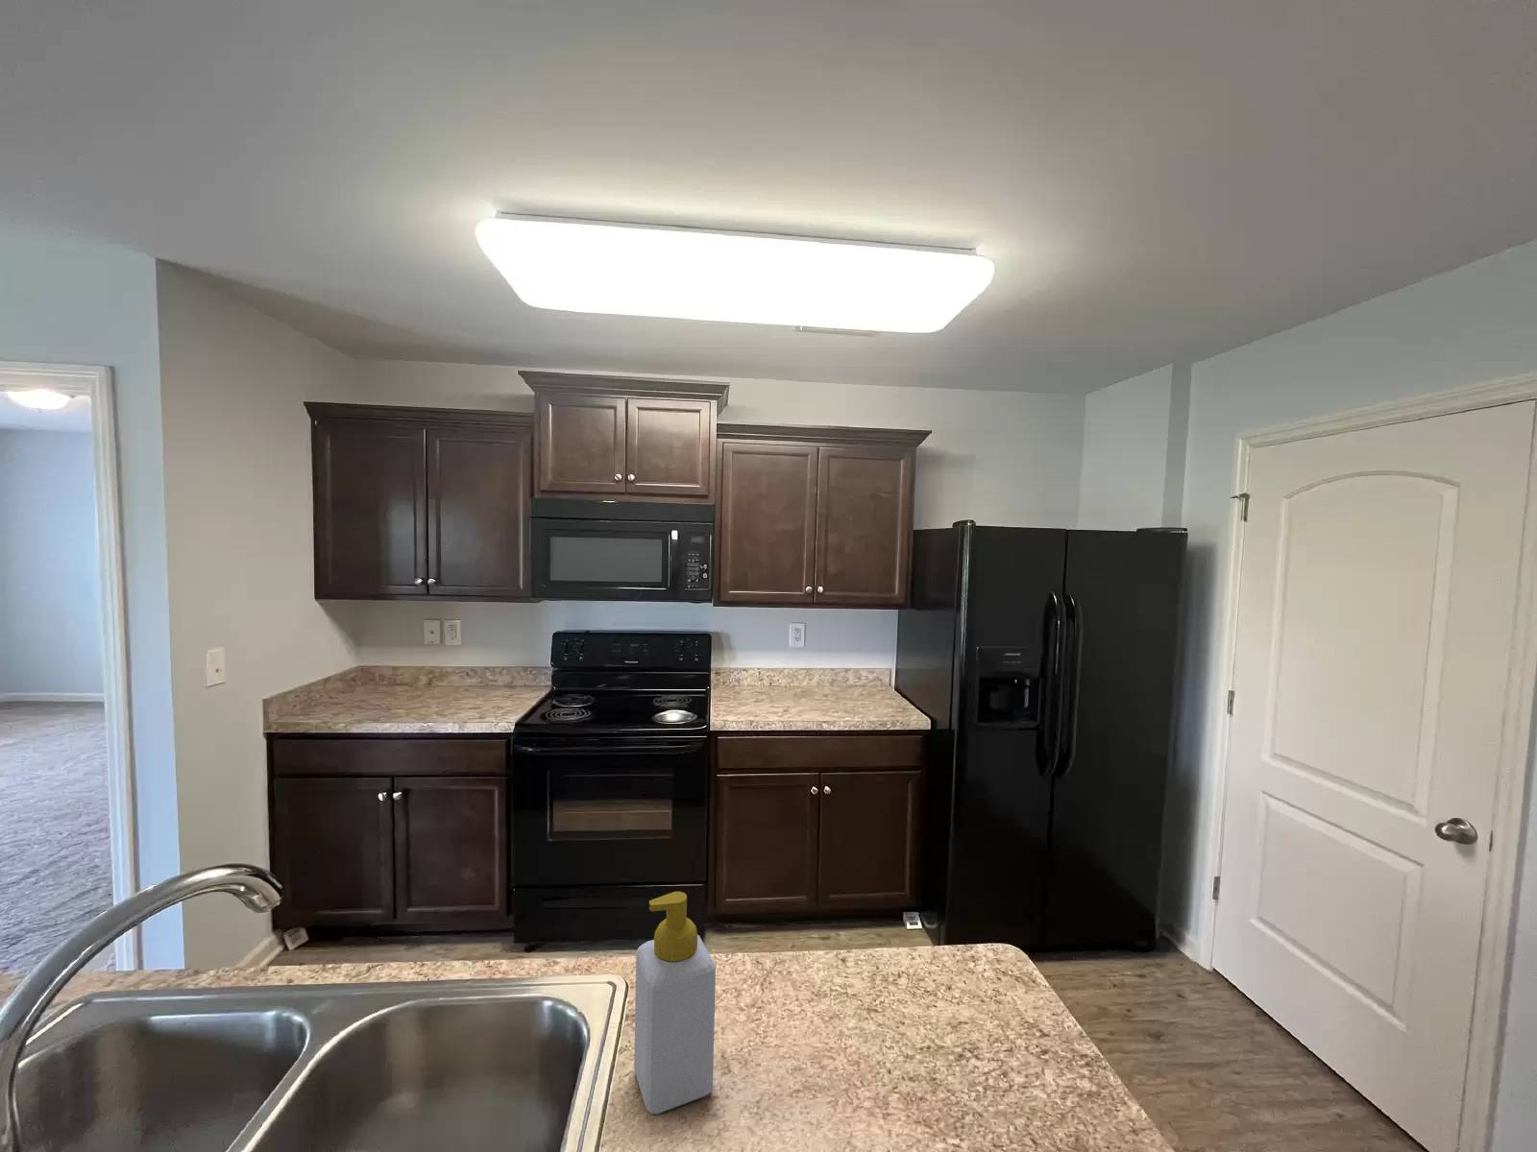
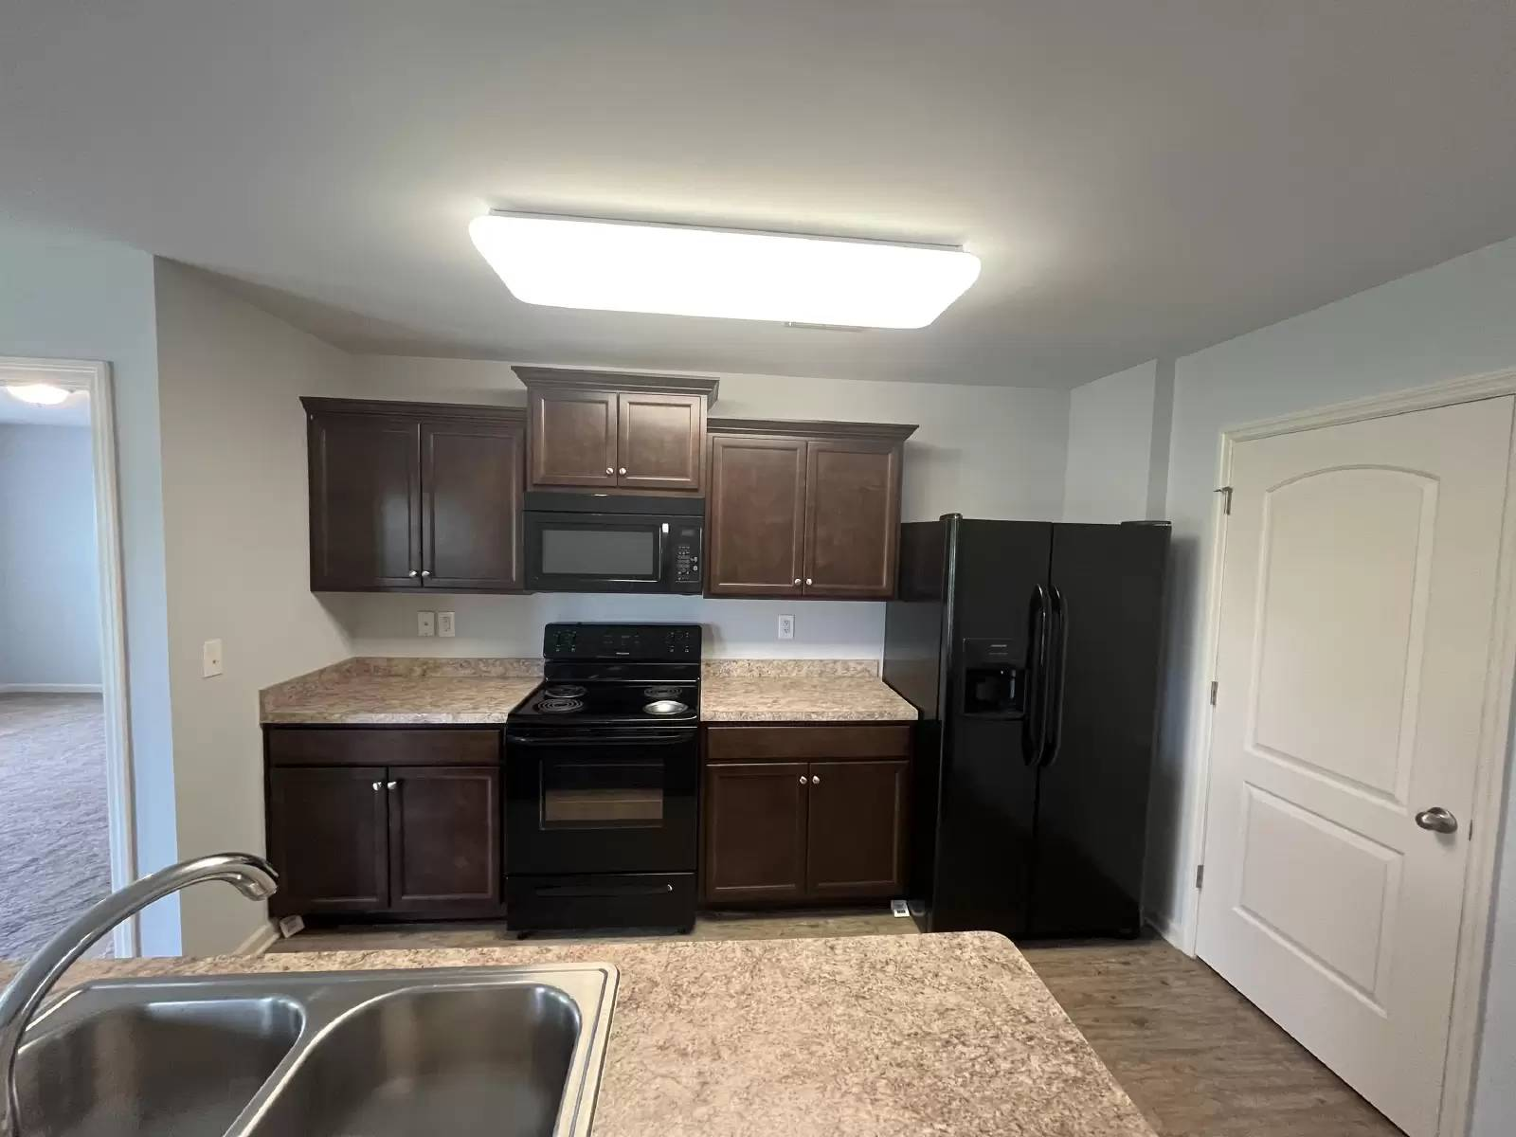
- soap bottle (674, 989)
